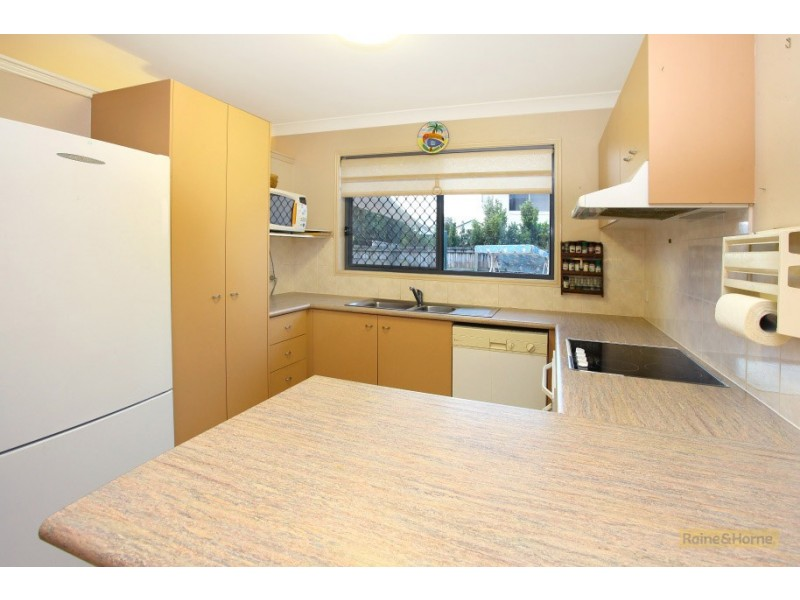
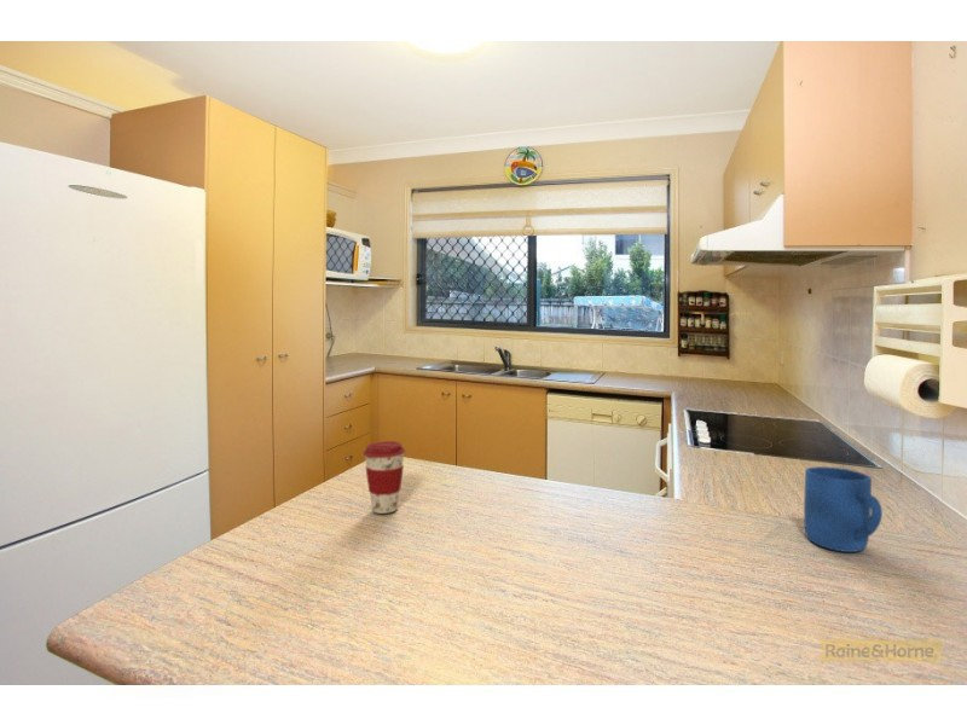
+ mug (845, 512)
+ coffee cup (384, 476)
